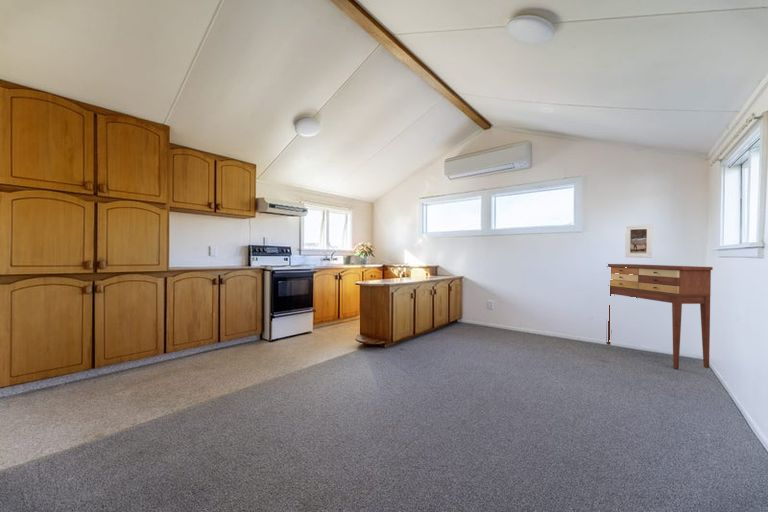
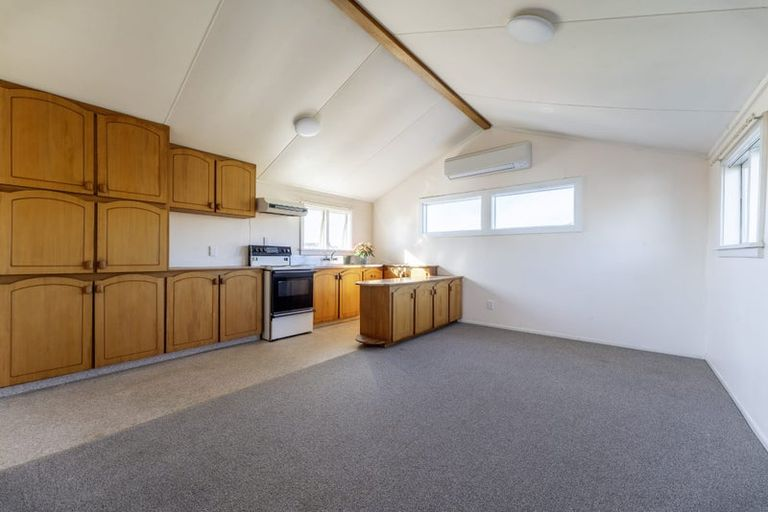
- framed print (638, 241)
- console table (655, 300)
